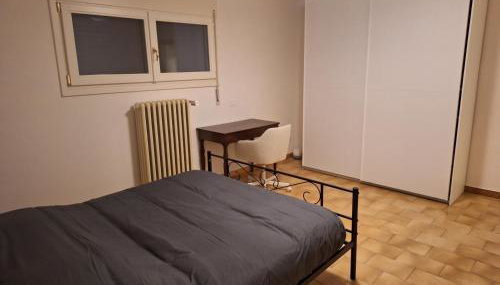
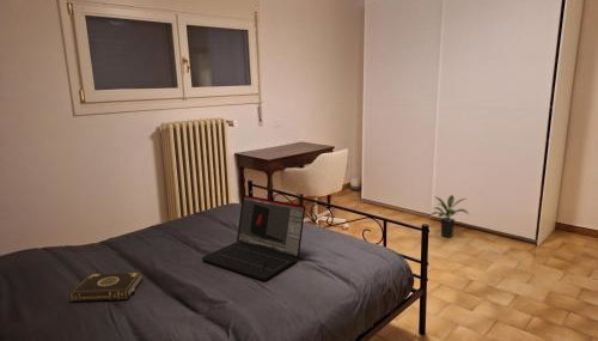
+ laptop (252, 233)
+ potted plant (447, 217)
+ book (108, 286)
